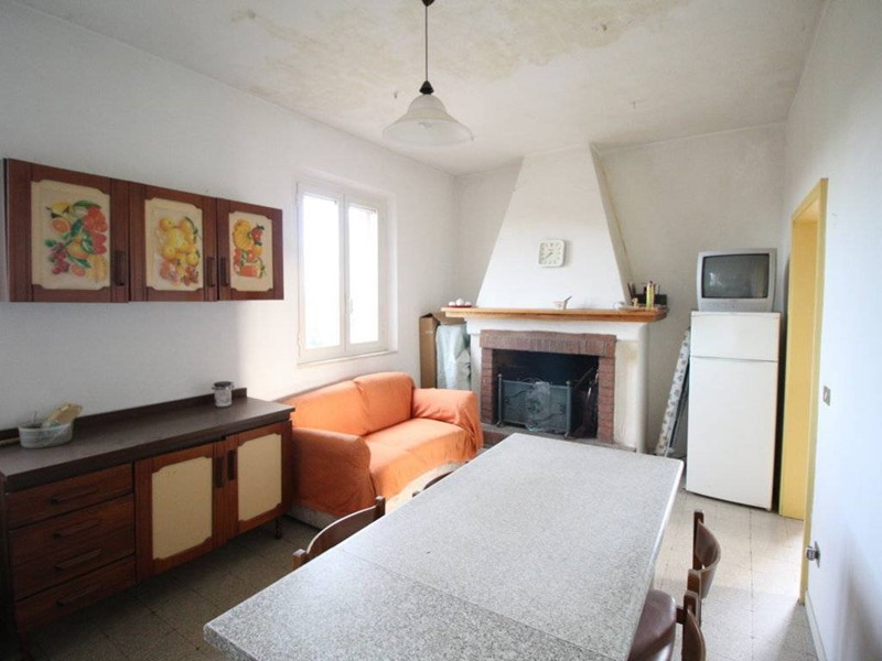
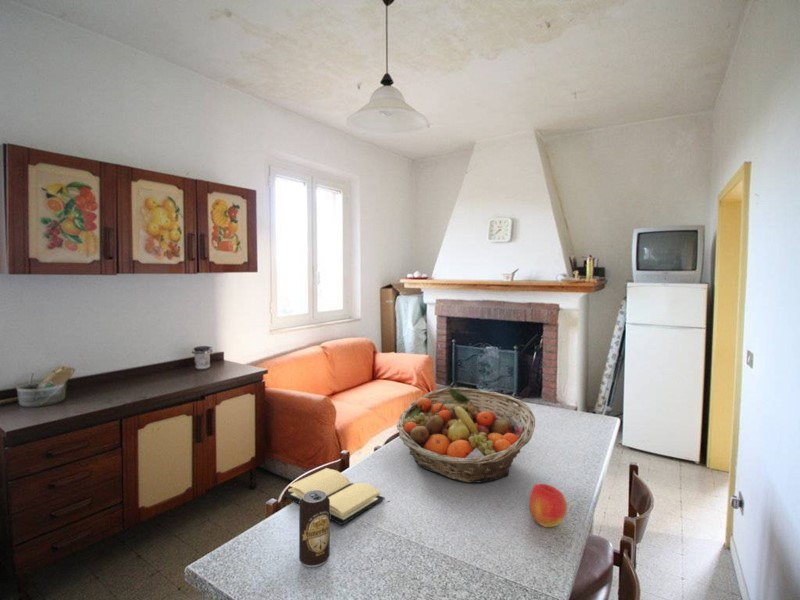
+ beverage can (314, 527)
+ fruit basket (463, 430)
+ book (332, 493)
+ apple (547, 505)
